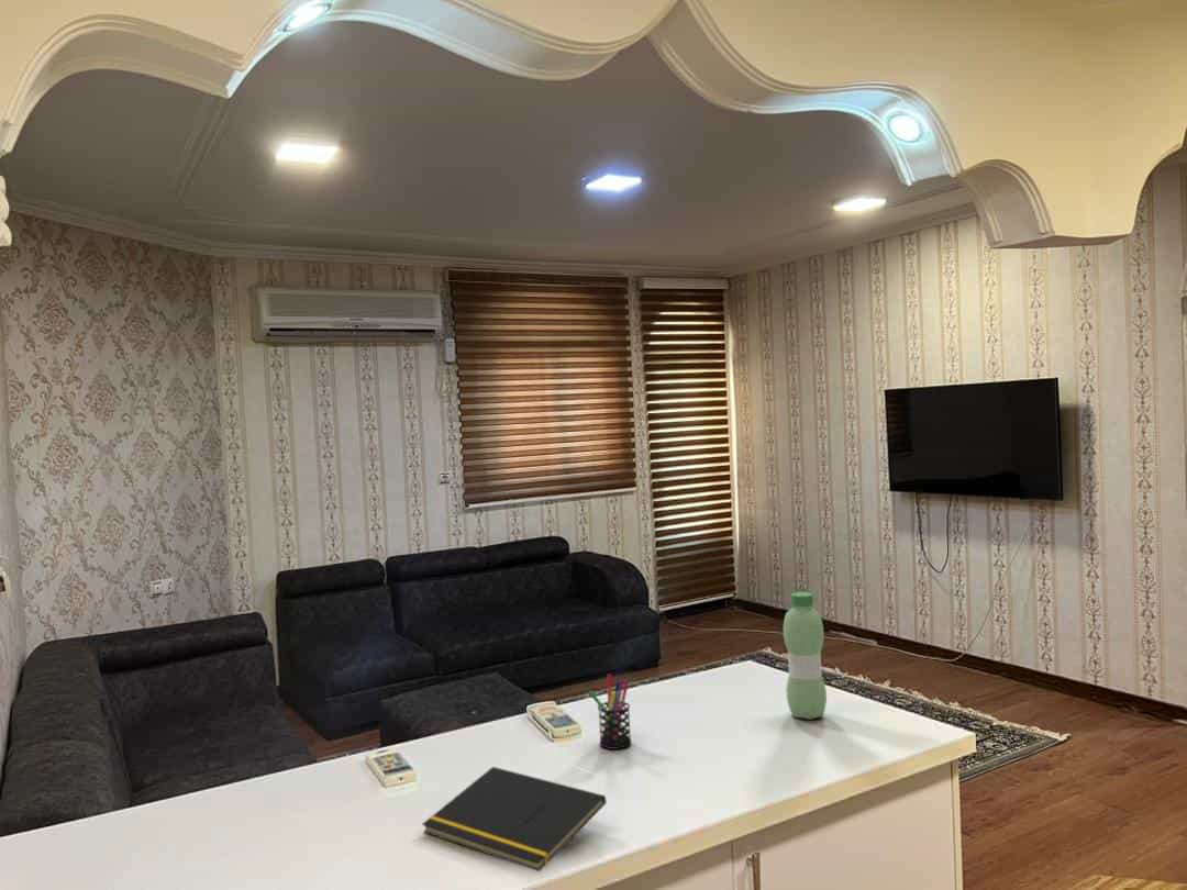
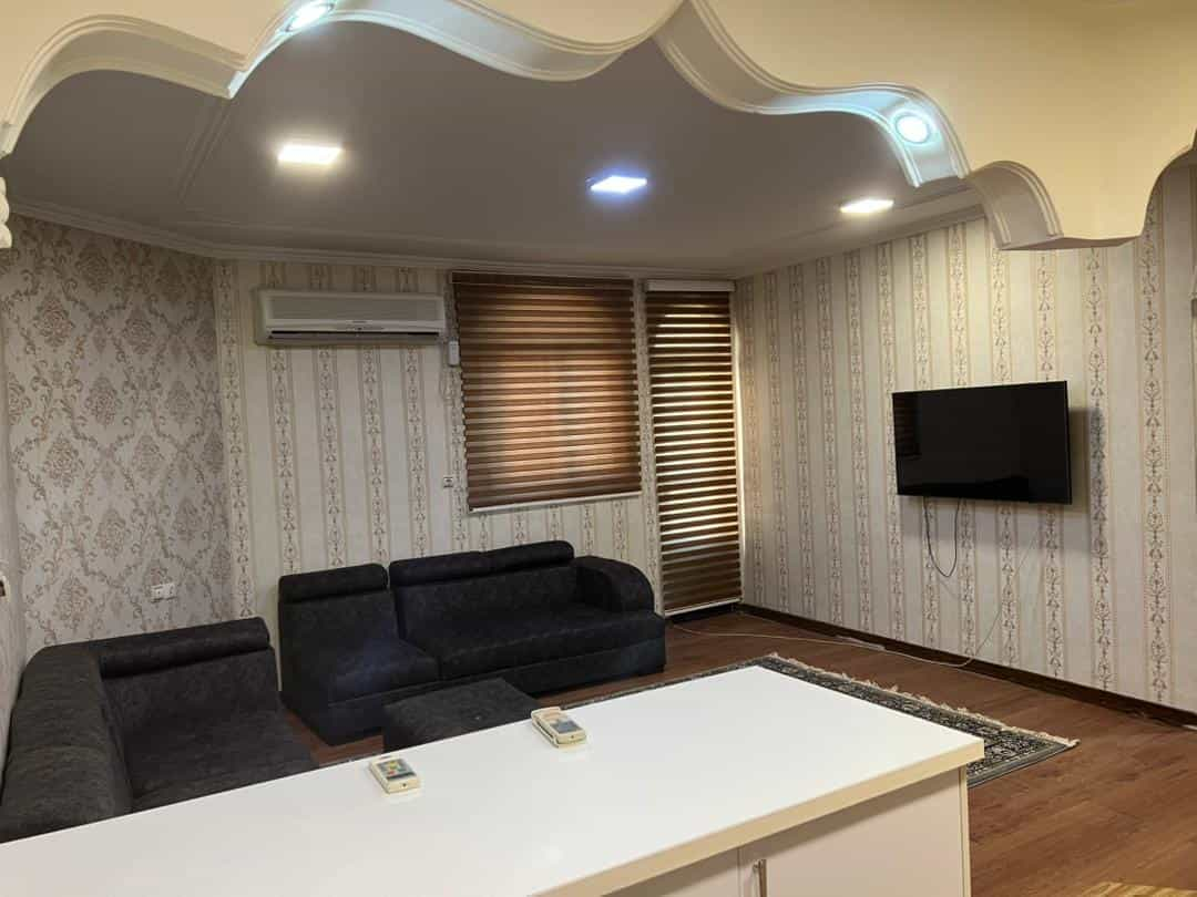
- water bottle (803, 654)
- notepad (513, 813)
- pen holder (609, 710)
